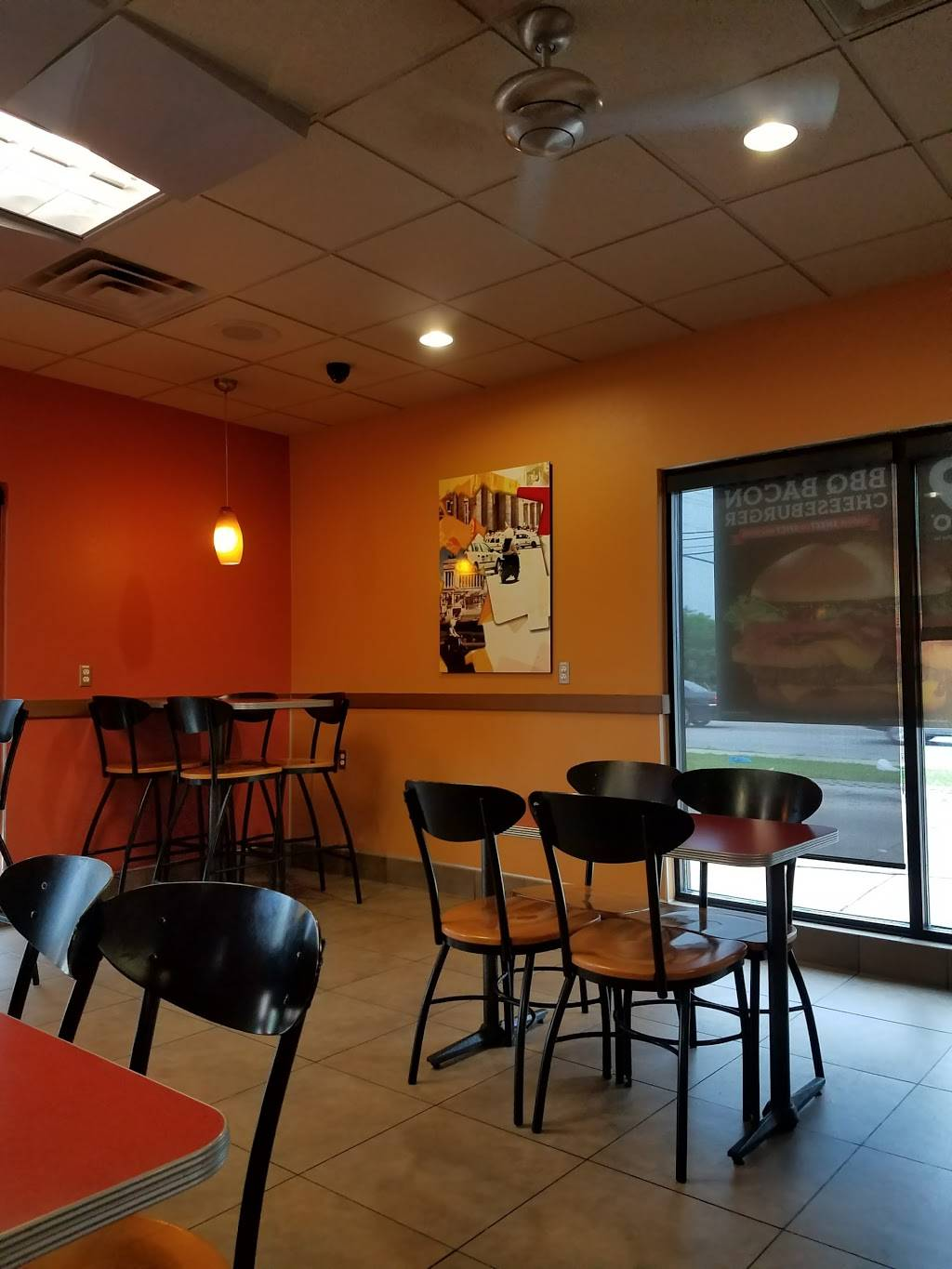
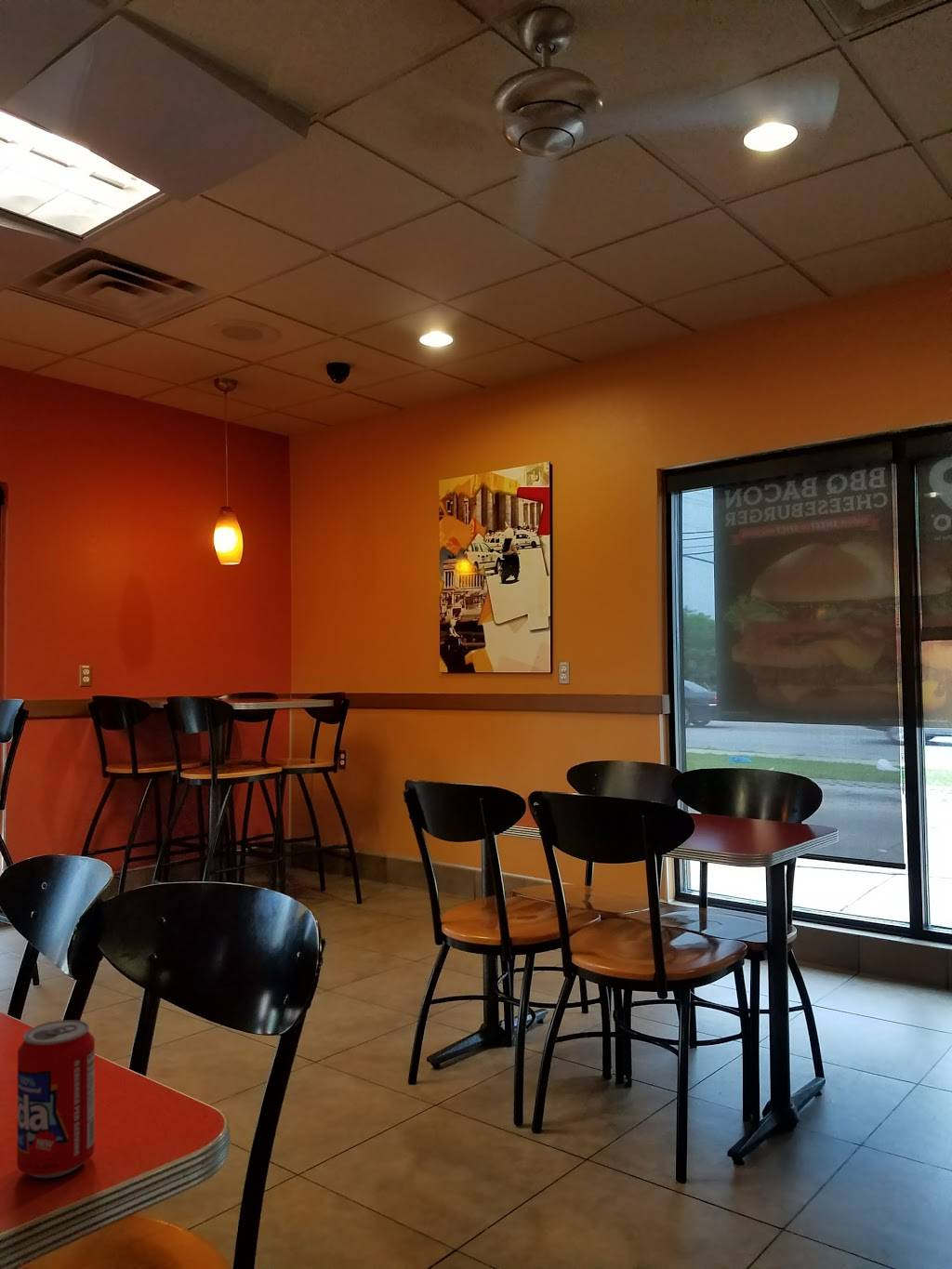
+ beverage can (56, 1098)
